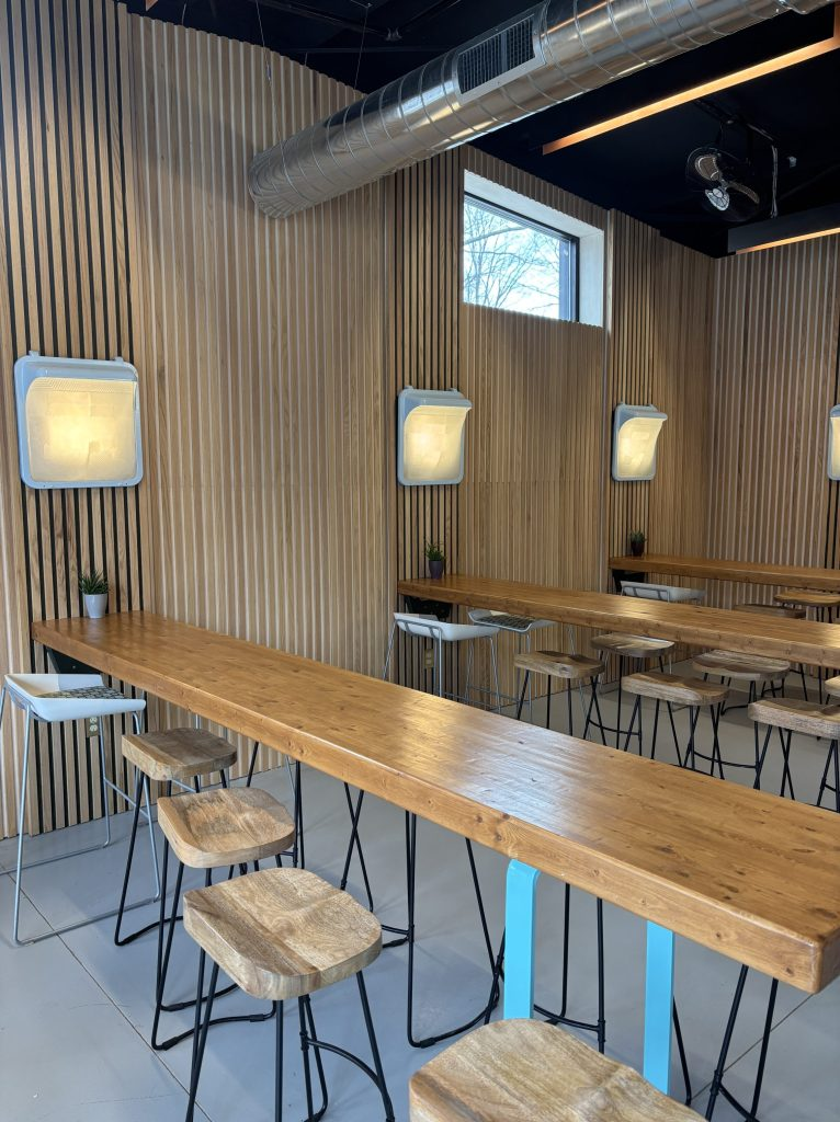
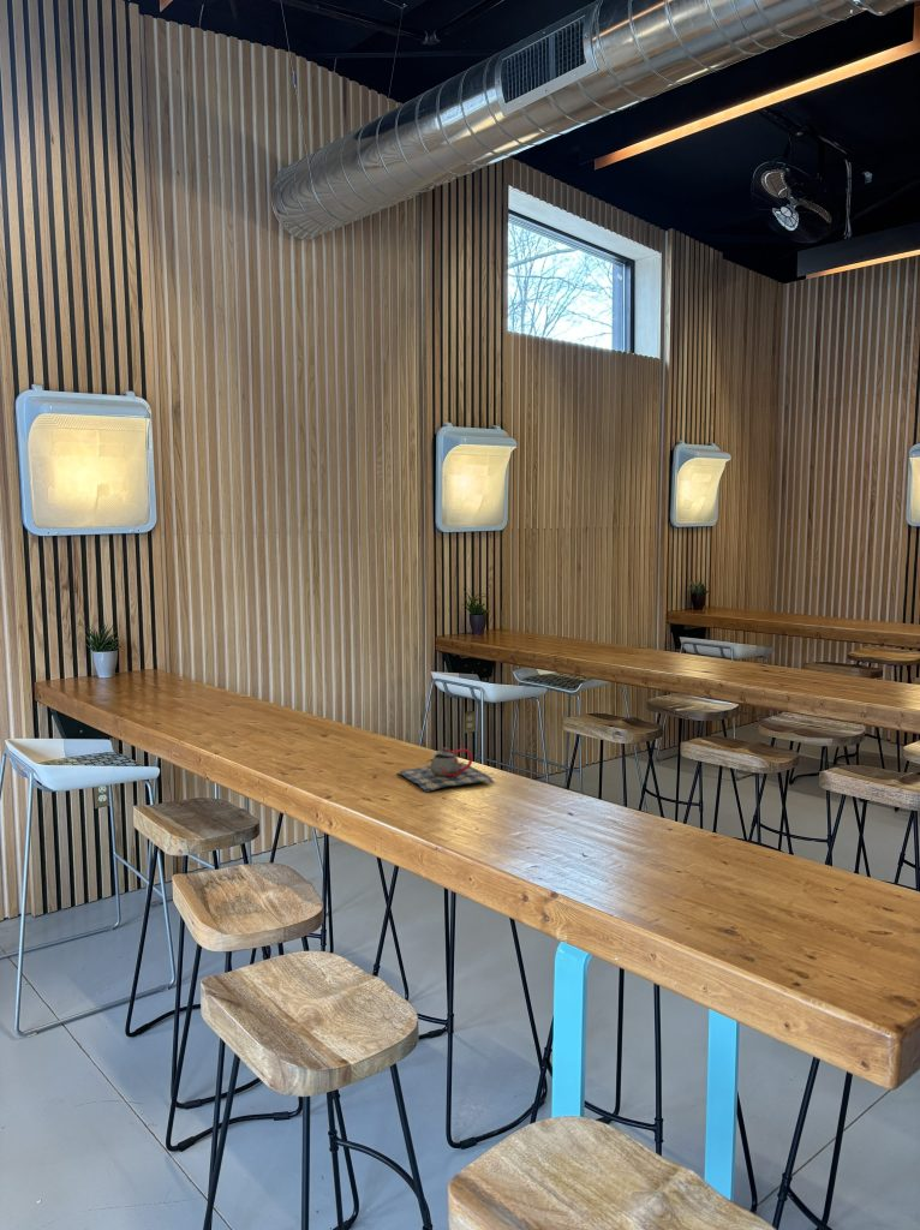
+ teapot (444, 763)
